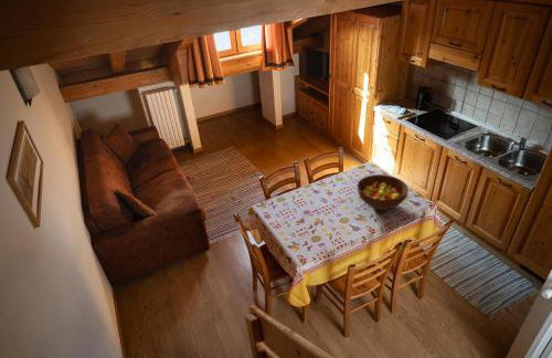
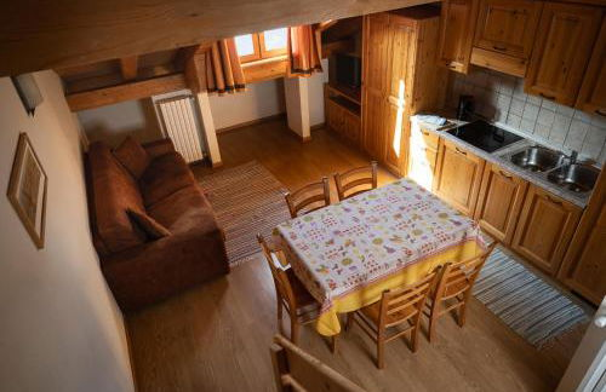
- fruit bowl (381, 196)
